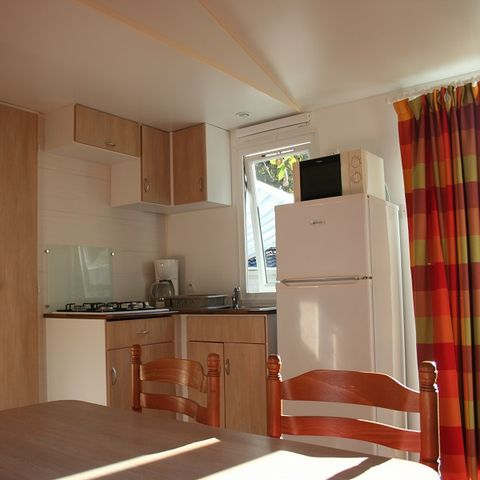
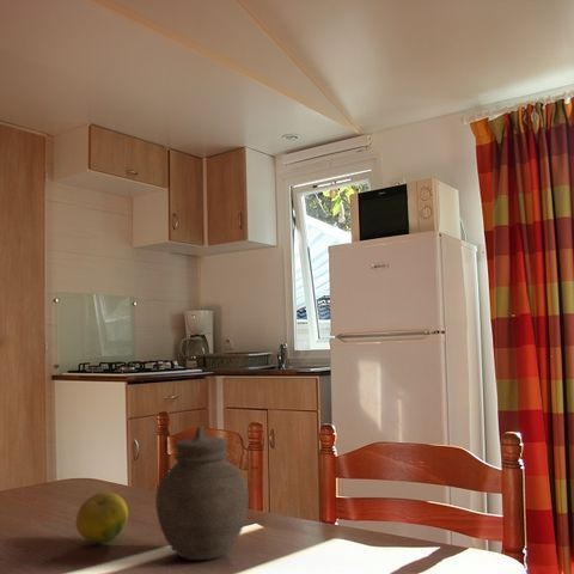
+ jar (202, 489)
+ fruit (102, 517)
